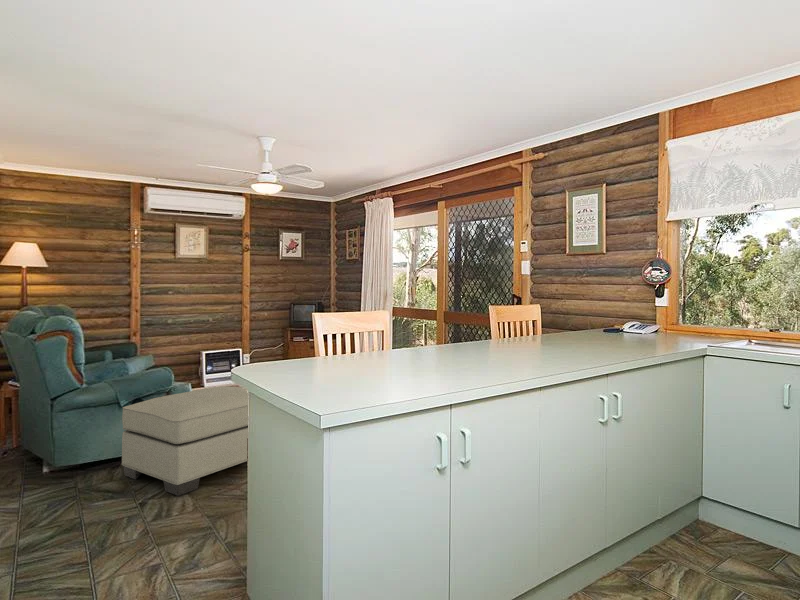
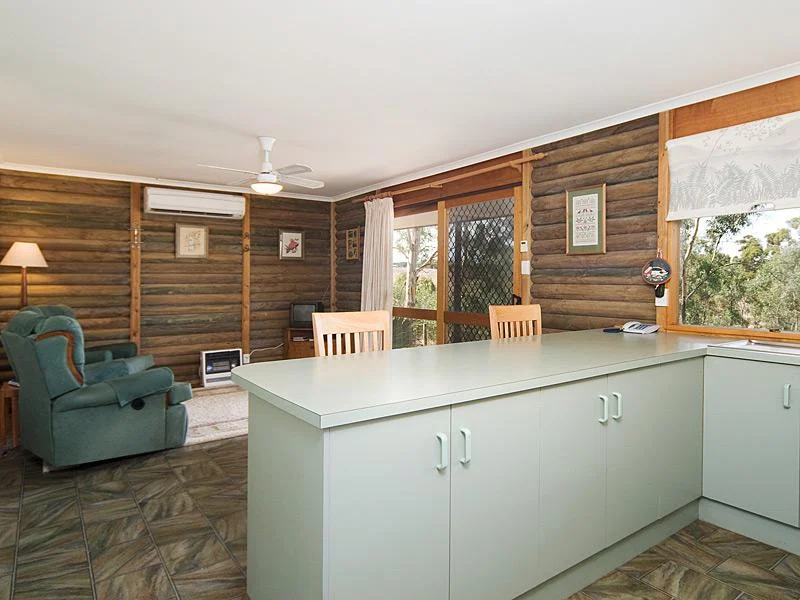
- ottoman (206, 429)
